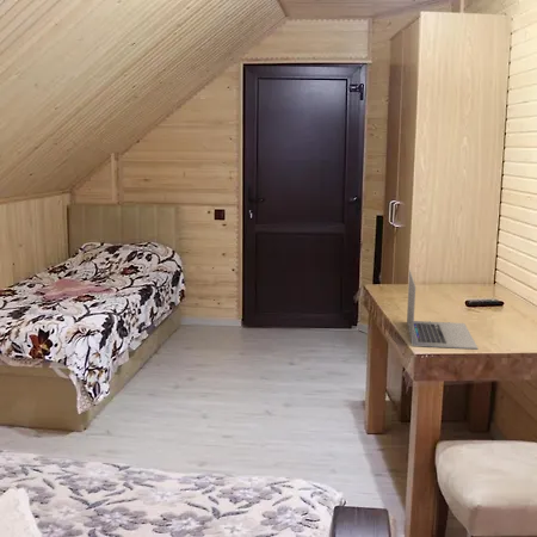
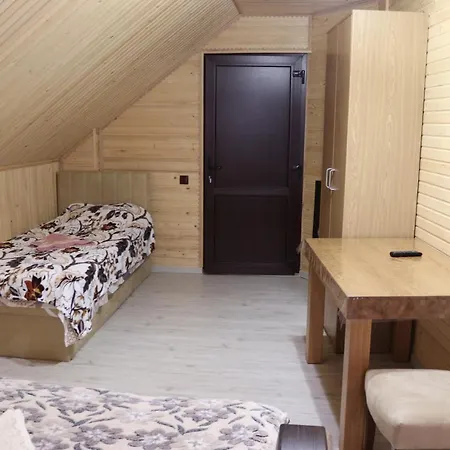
- laptop (440, 322)
